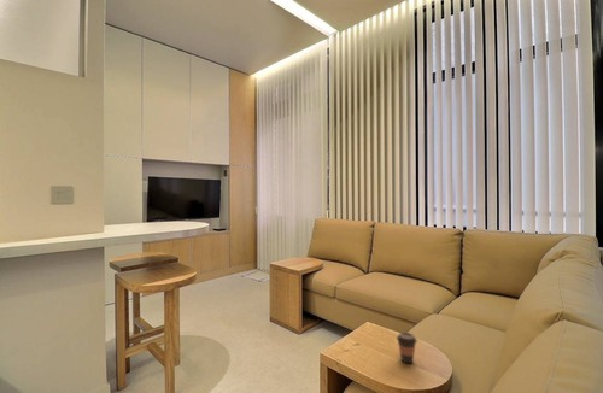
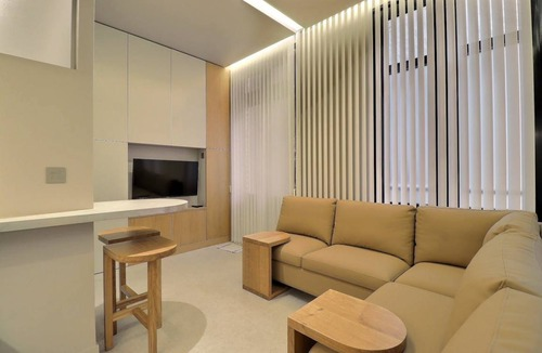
- coffee cup (406, 347)
